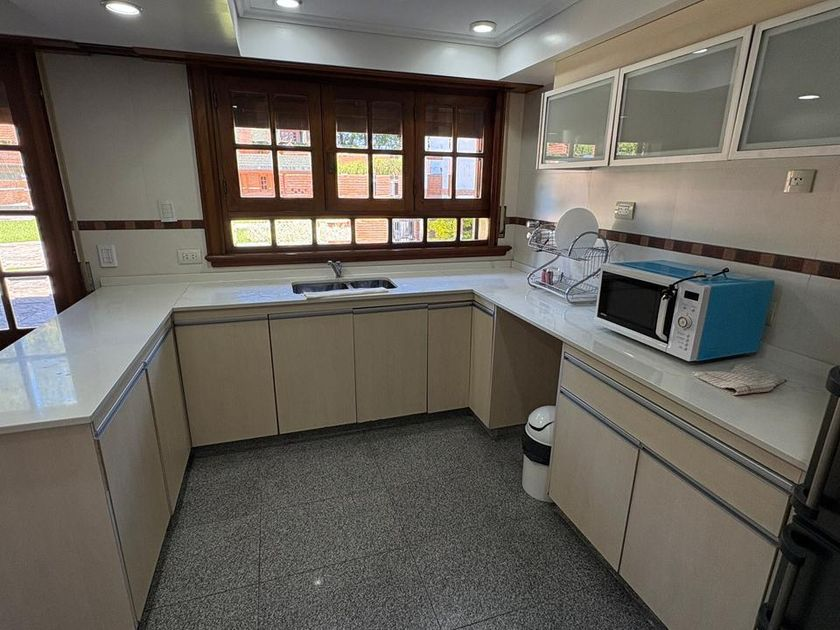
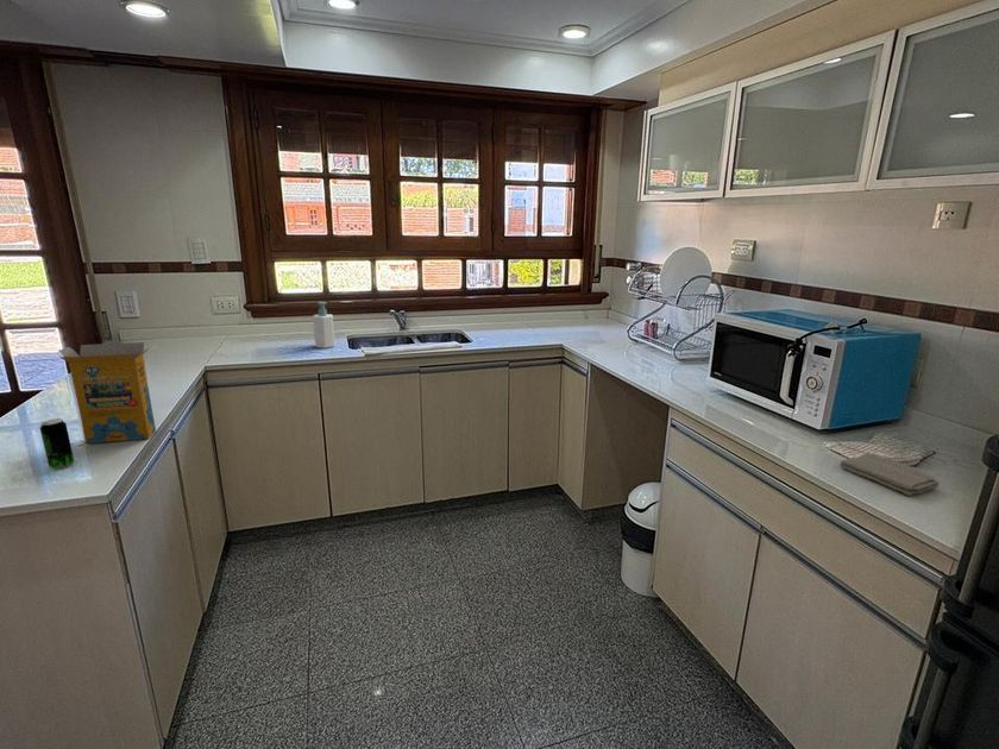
+ washcloth (887, 472)
+ cereal box (114, 392)
+ beverage can (57, 443)
+ soap bottle (323, 323)
